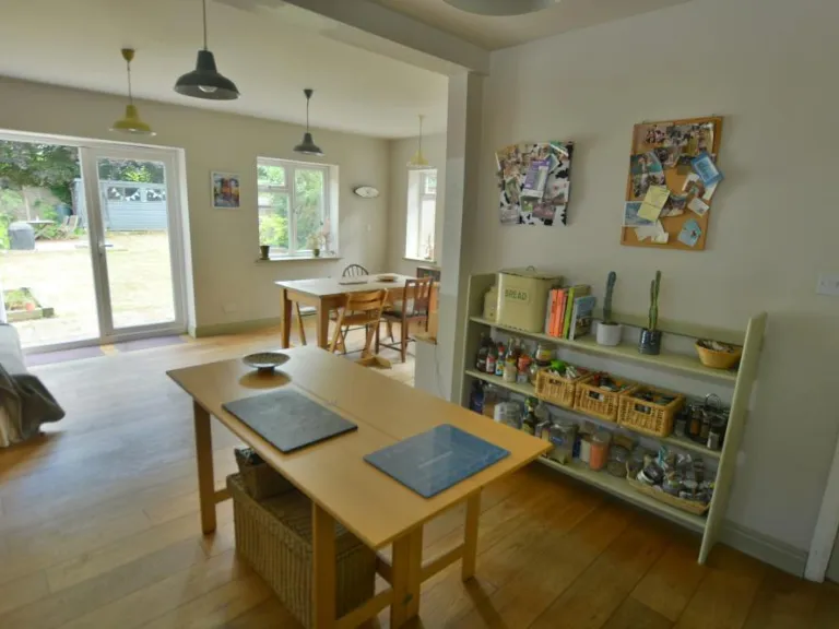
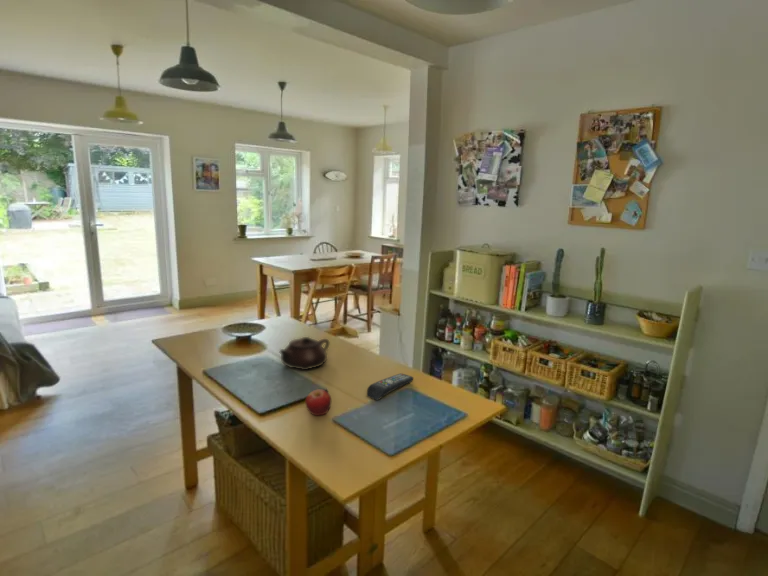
+ remote control (390, 384)
+ fruit (318, 402)
+ teapot (305, 350)
